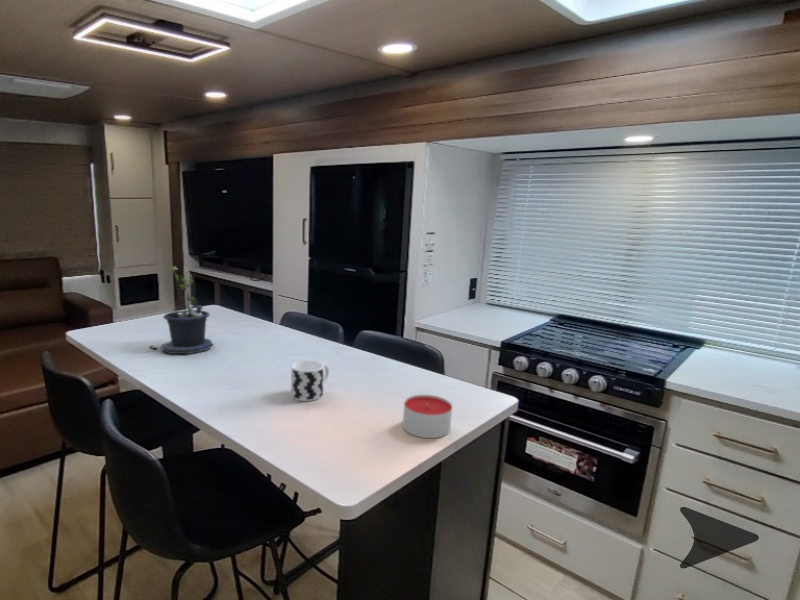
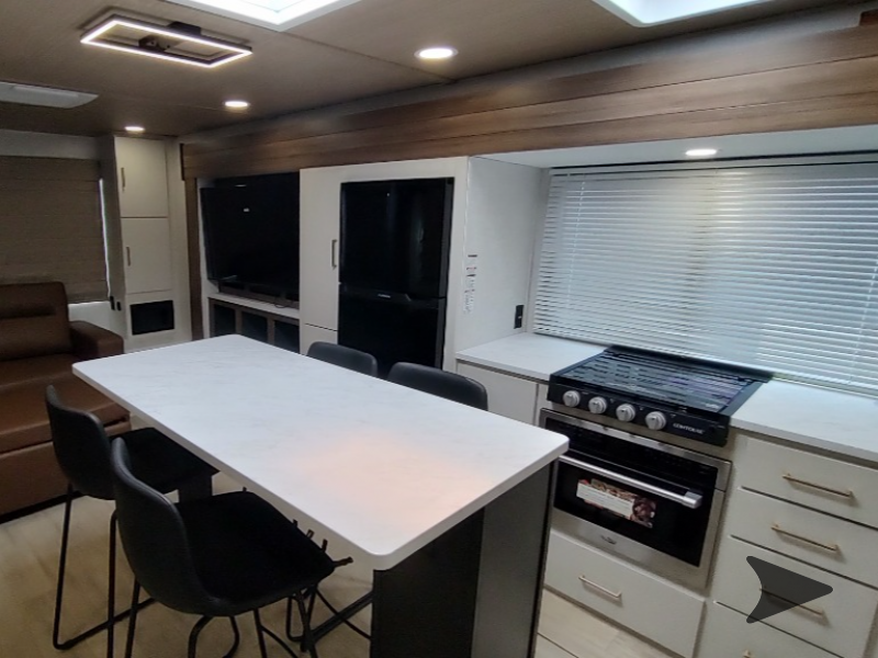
- cup (311, 379)
- potted plant (184, 307)
- candle (427, 414)
